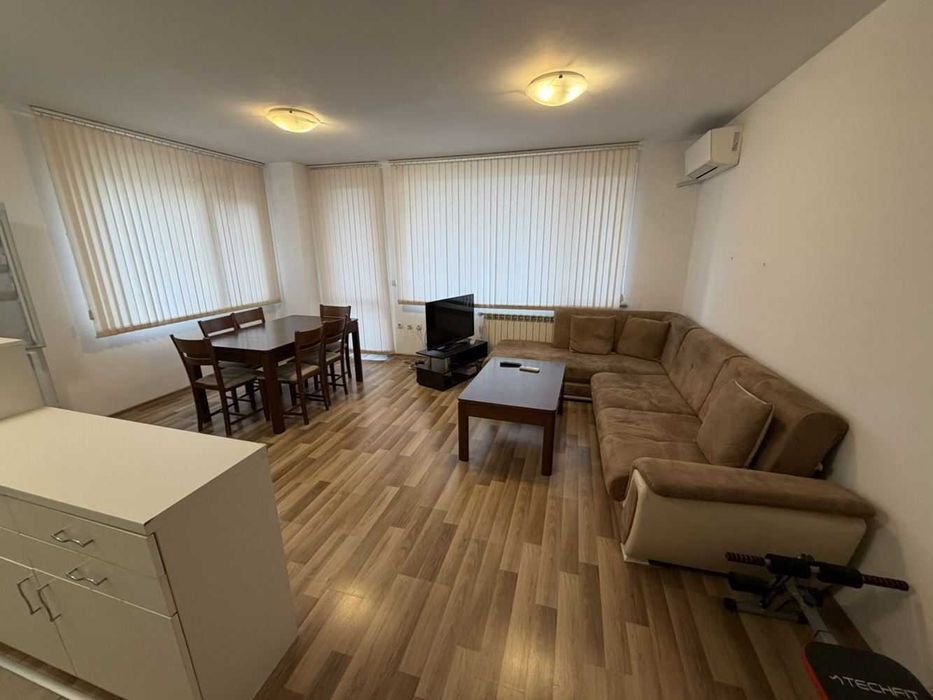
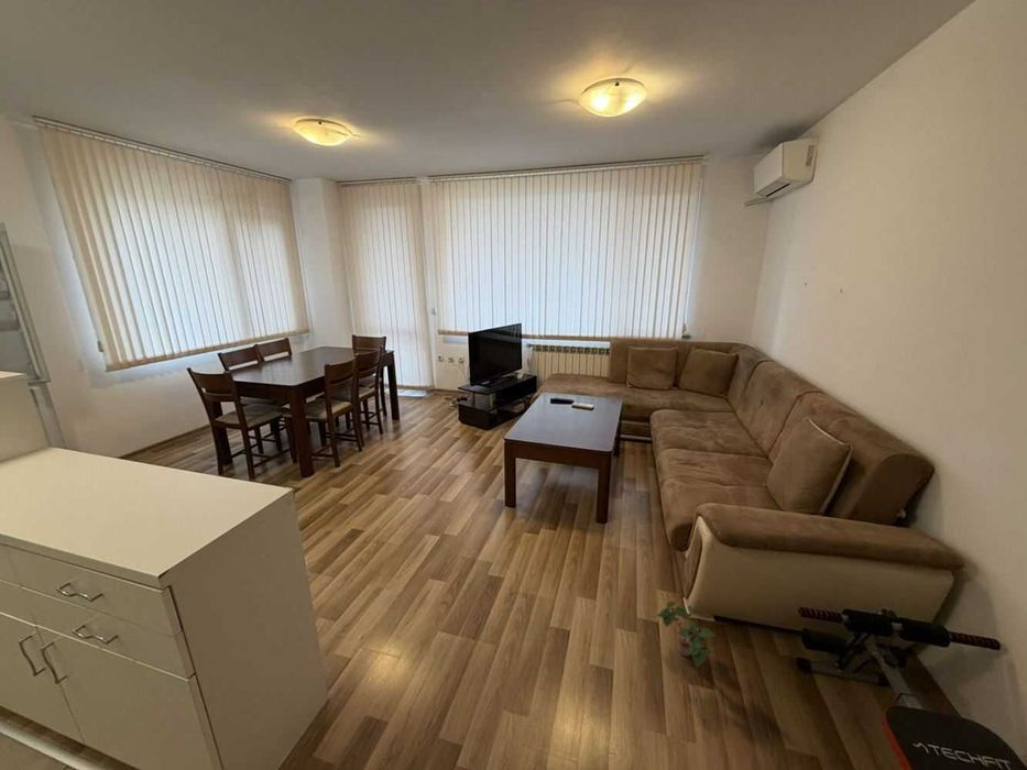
+ potted plant (686, 641)
